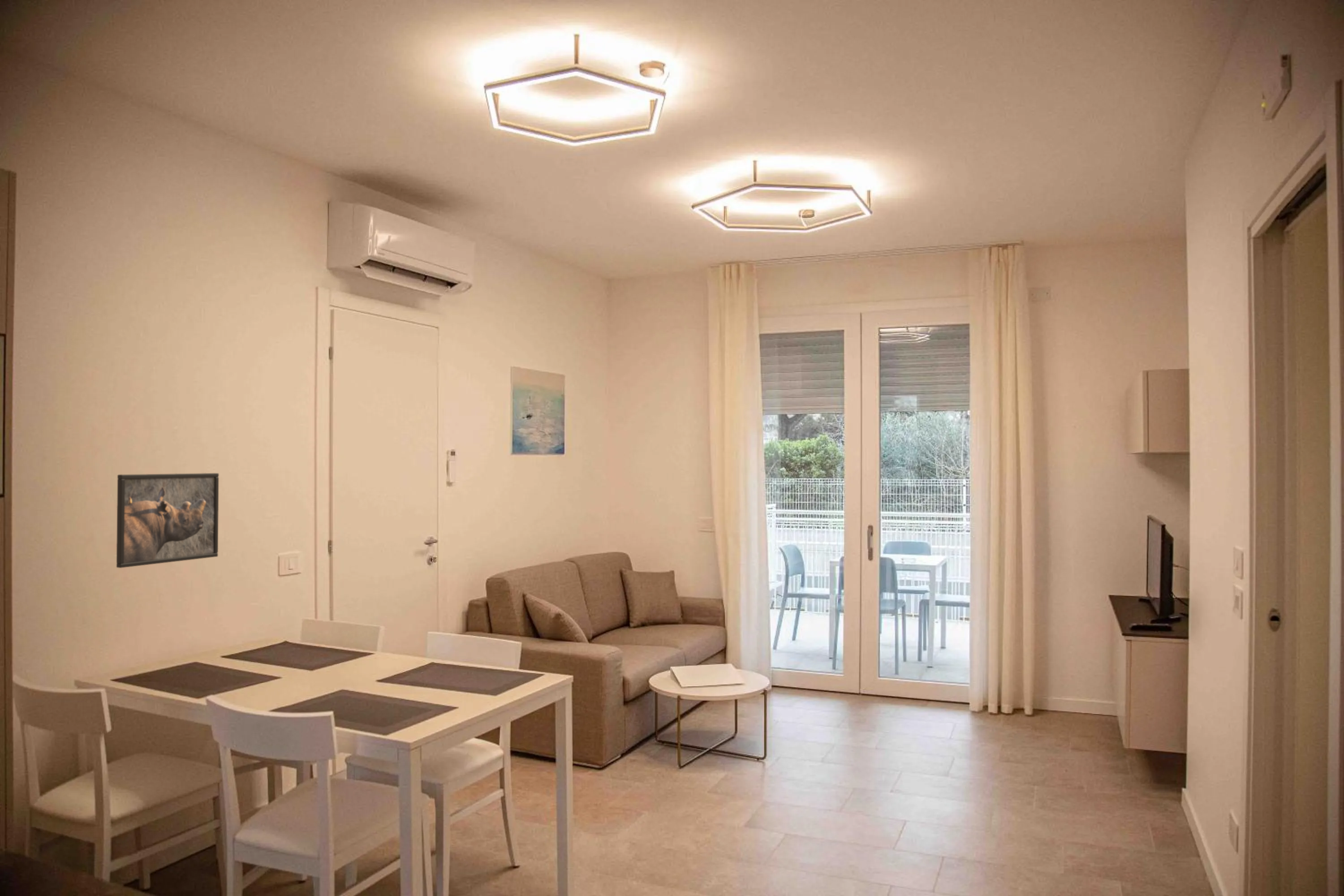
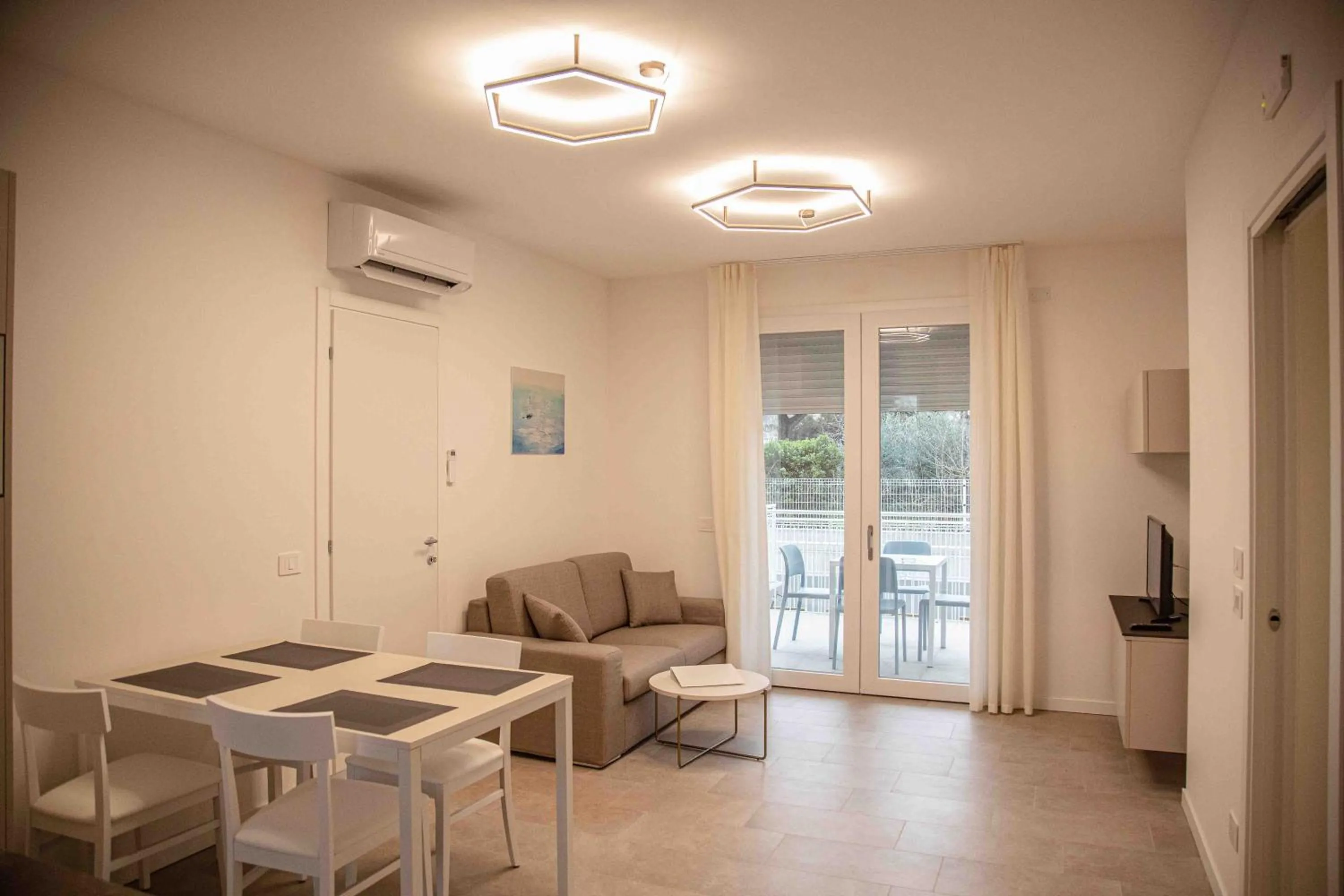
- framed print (170, 517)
